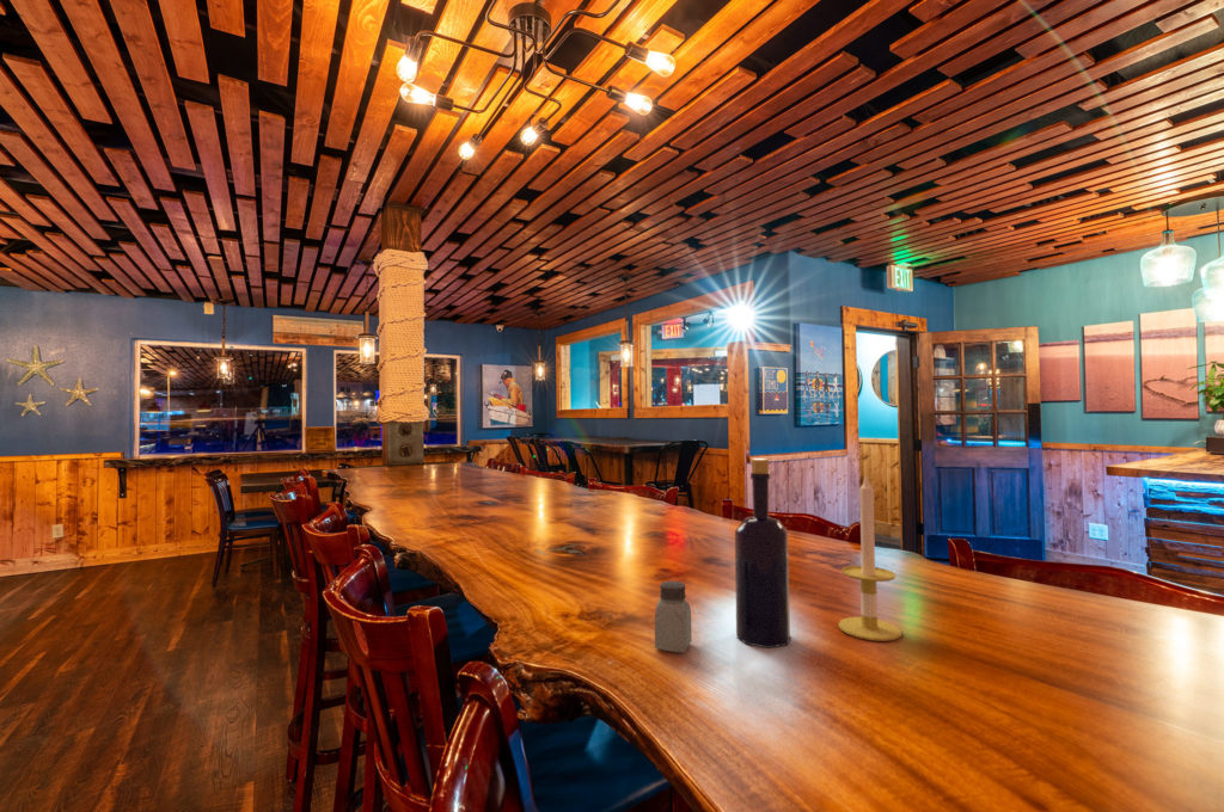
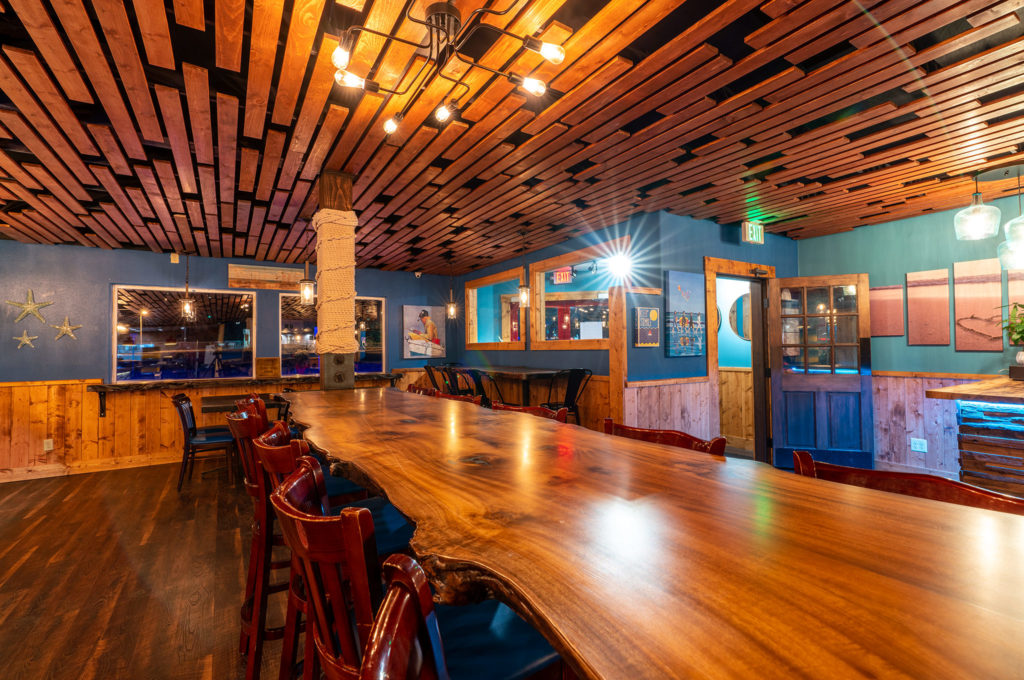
- saltshaker (673, 615)
- candle (868, 550)
- bottle (761, 547)
